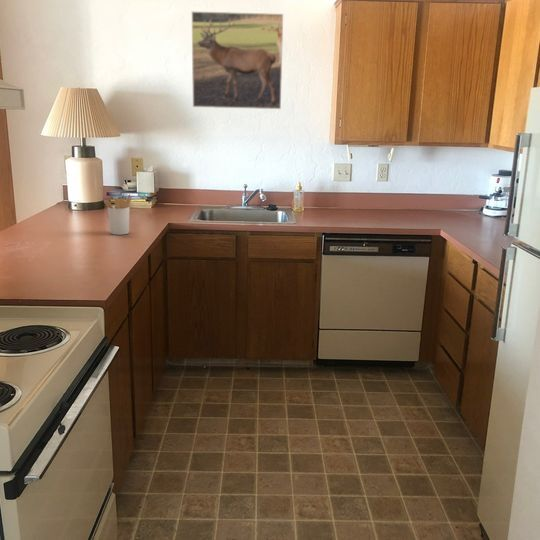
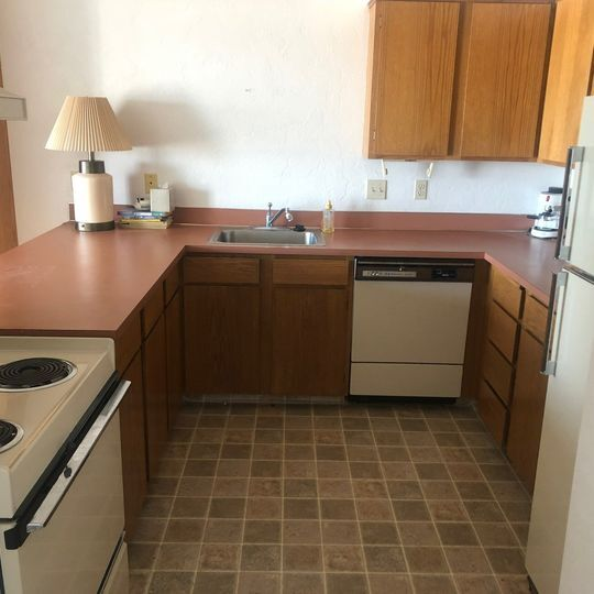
- utensil holder (120, 214)
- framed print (237, 61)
